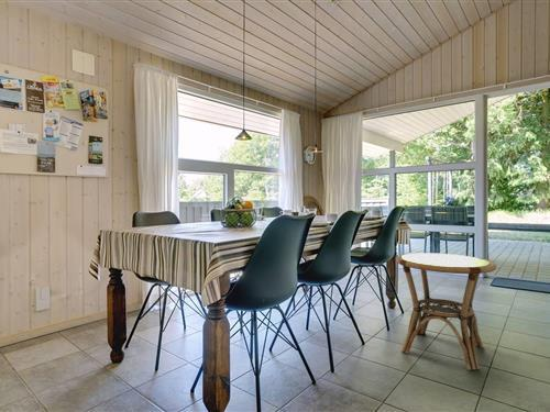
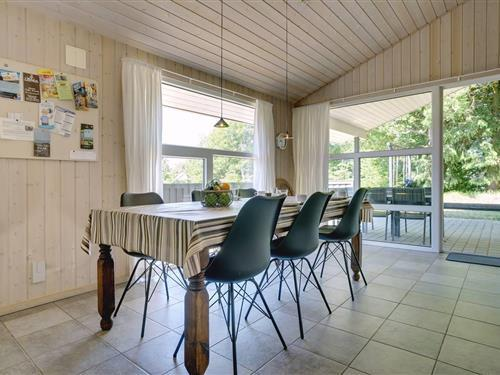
- side table (442, 303)
